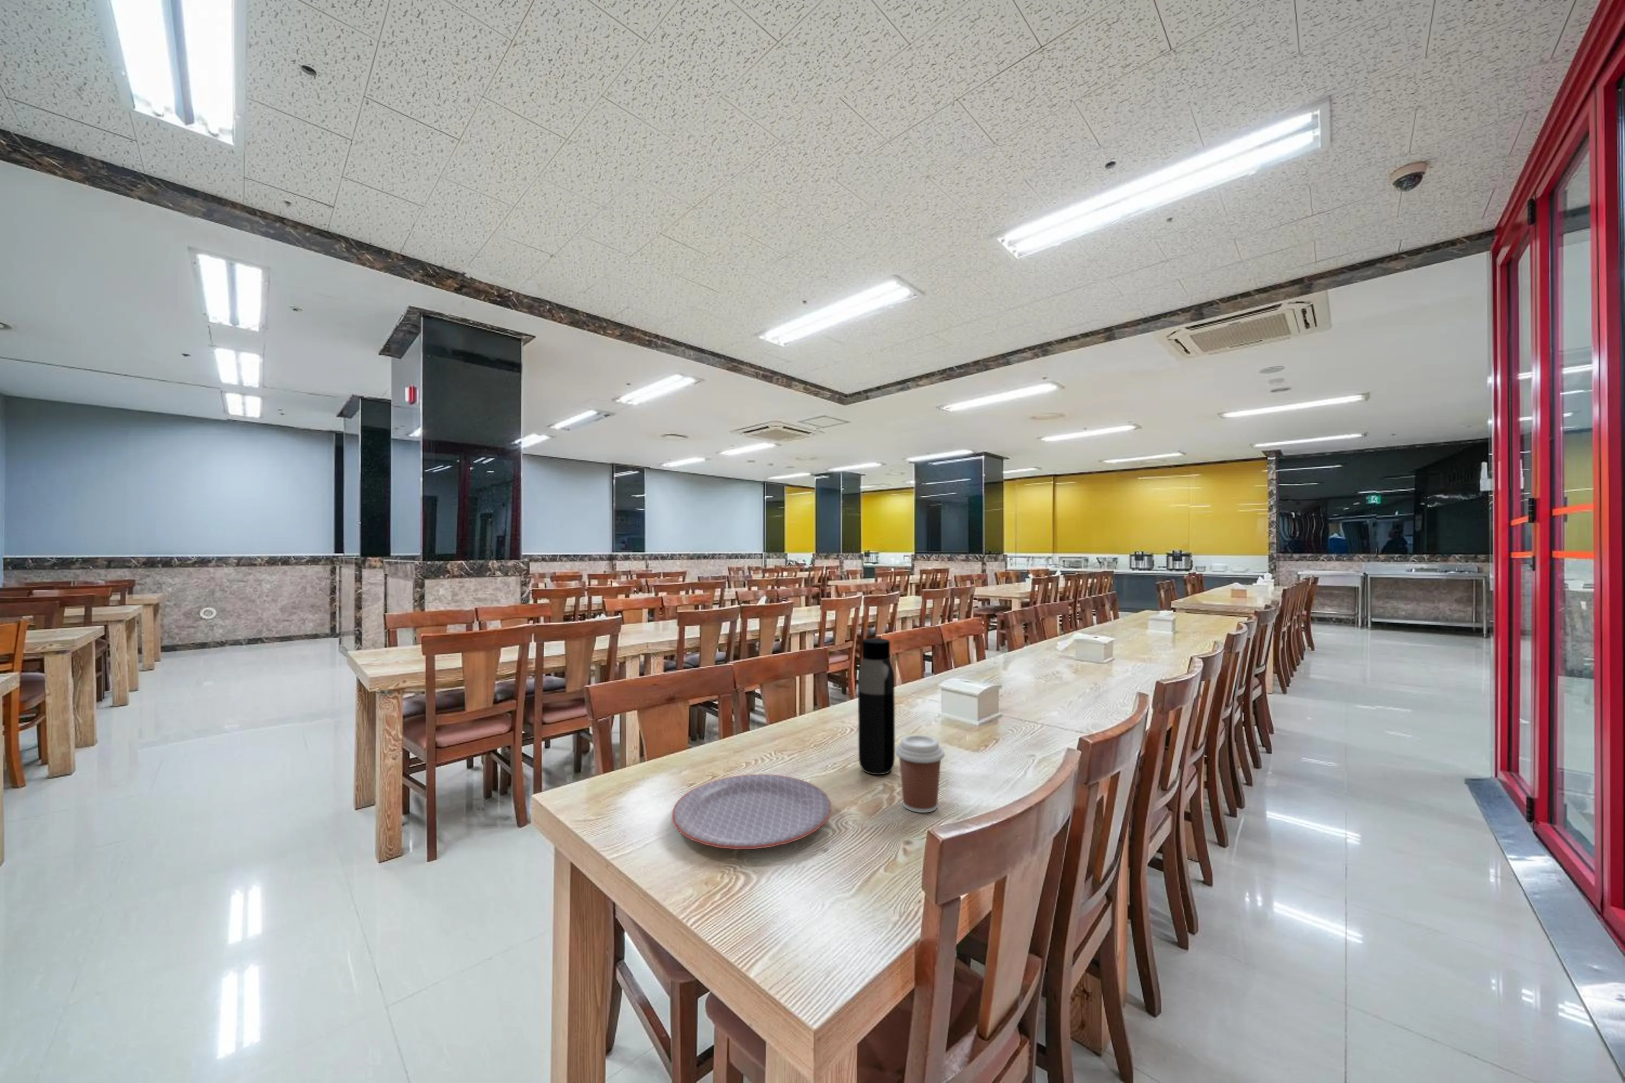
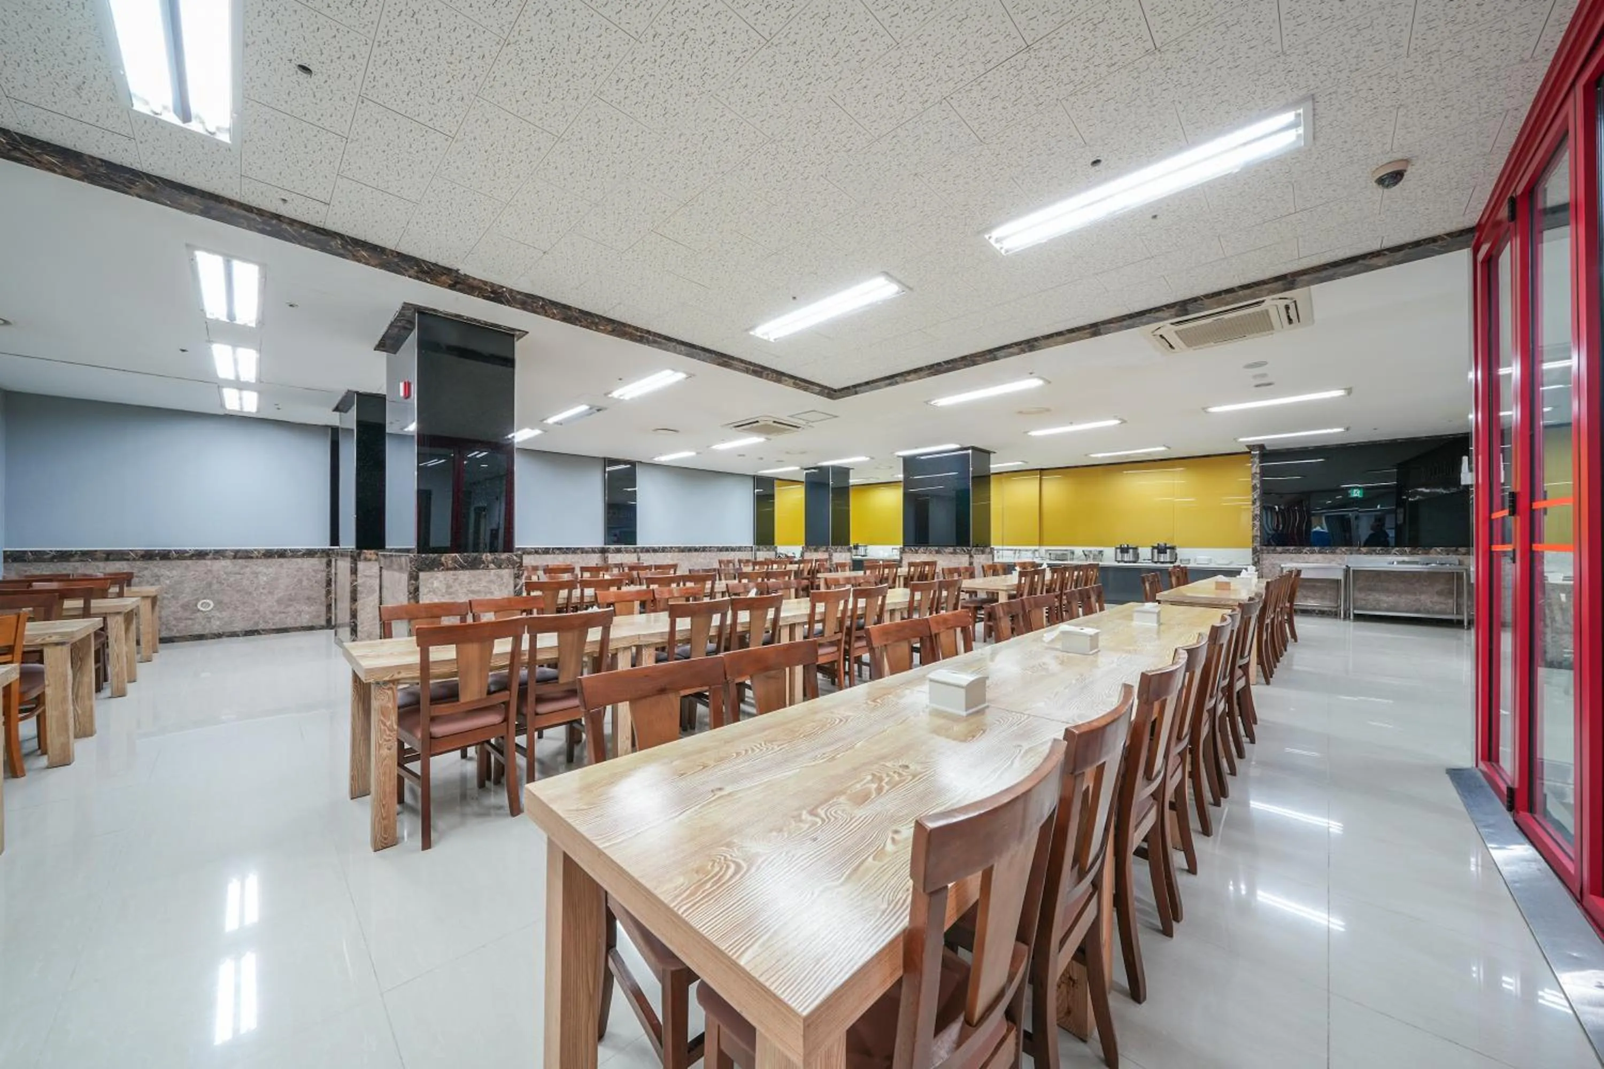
- plate (752, 812)
- water bottle (875, 705)
- coffee cup (920, 772)
